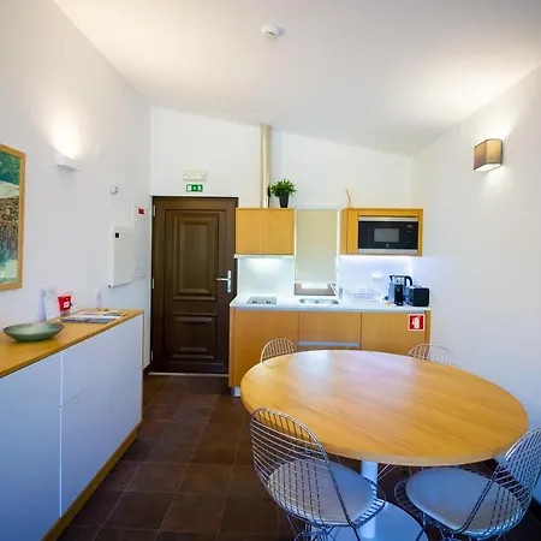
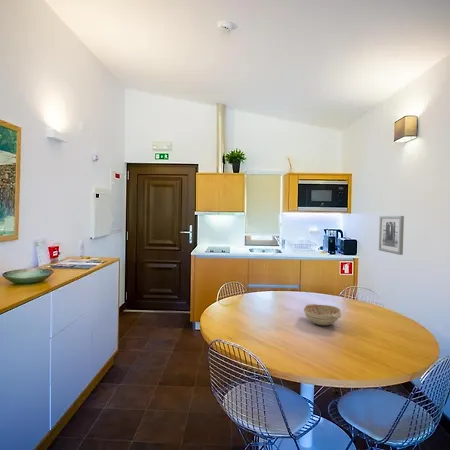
+ decorative bowl (321, 315)
+ wall art (390, 234)
